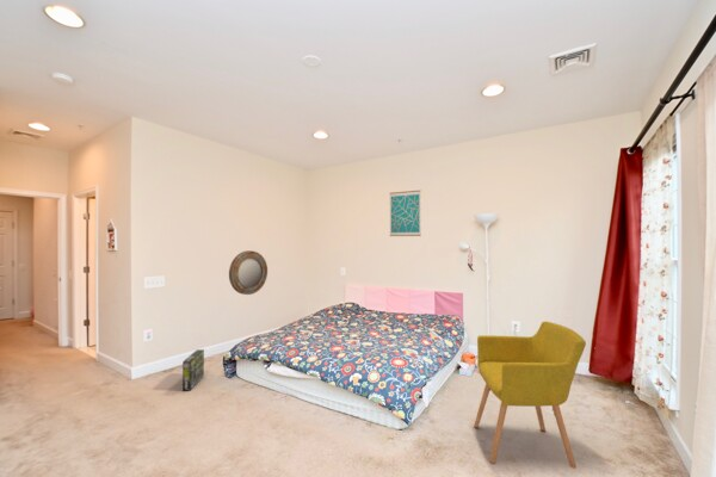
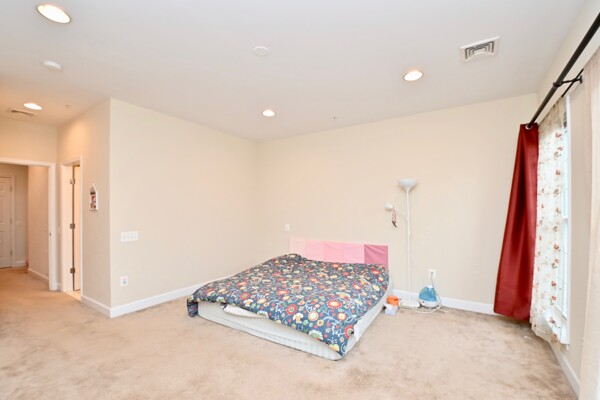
- wall art (405, 213)
- home mirror (249, 272)
- chair (525, 385)
- box (193, 368)
